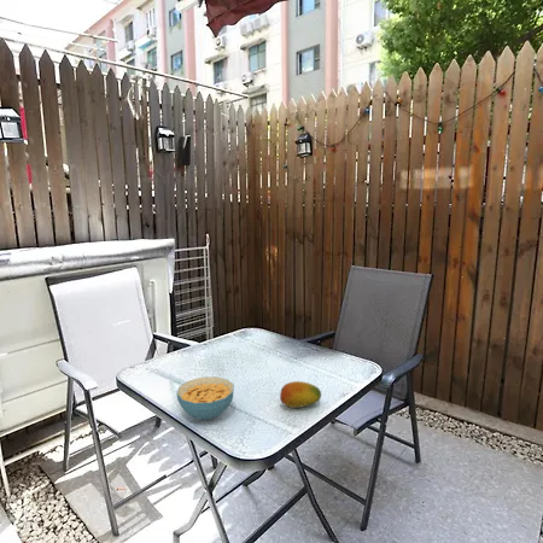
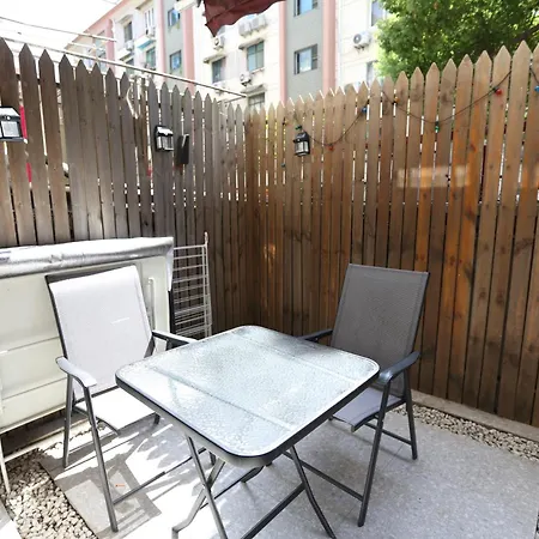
- cereal bowl (206, 402)
- fruit (300, 393)
